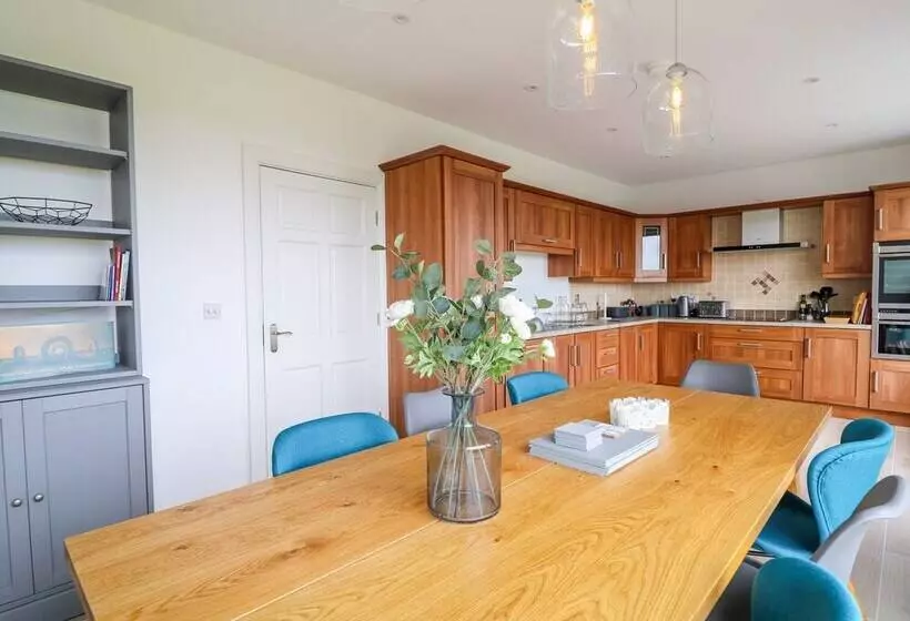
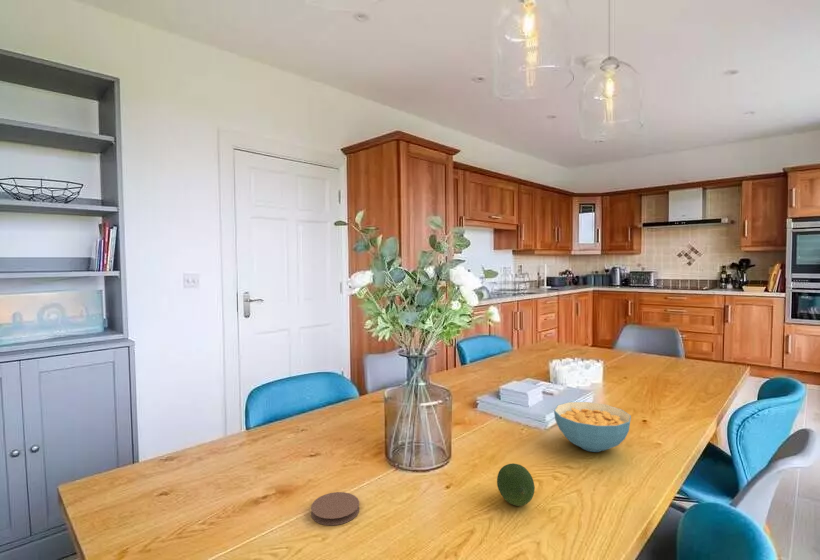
+ cereal bowl (591, 430)
+ coaster (335, 507)
+ fruit (515, 484)
